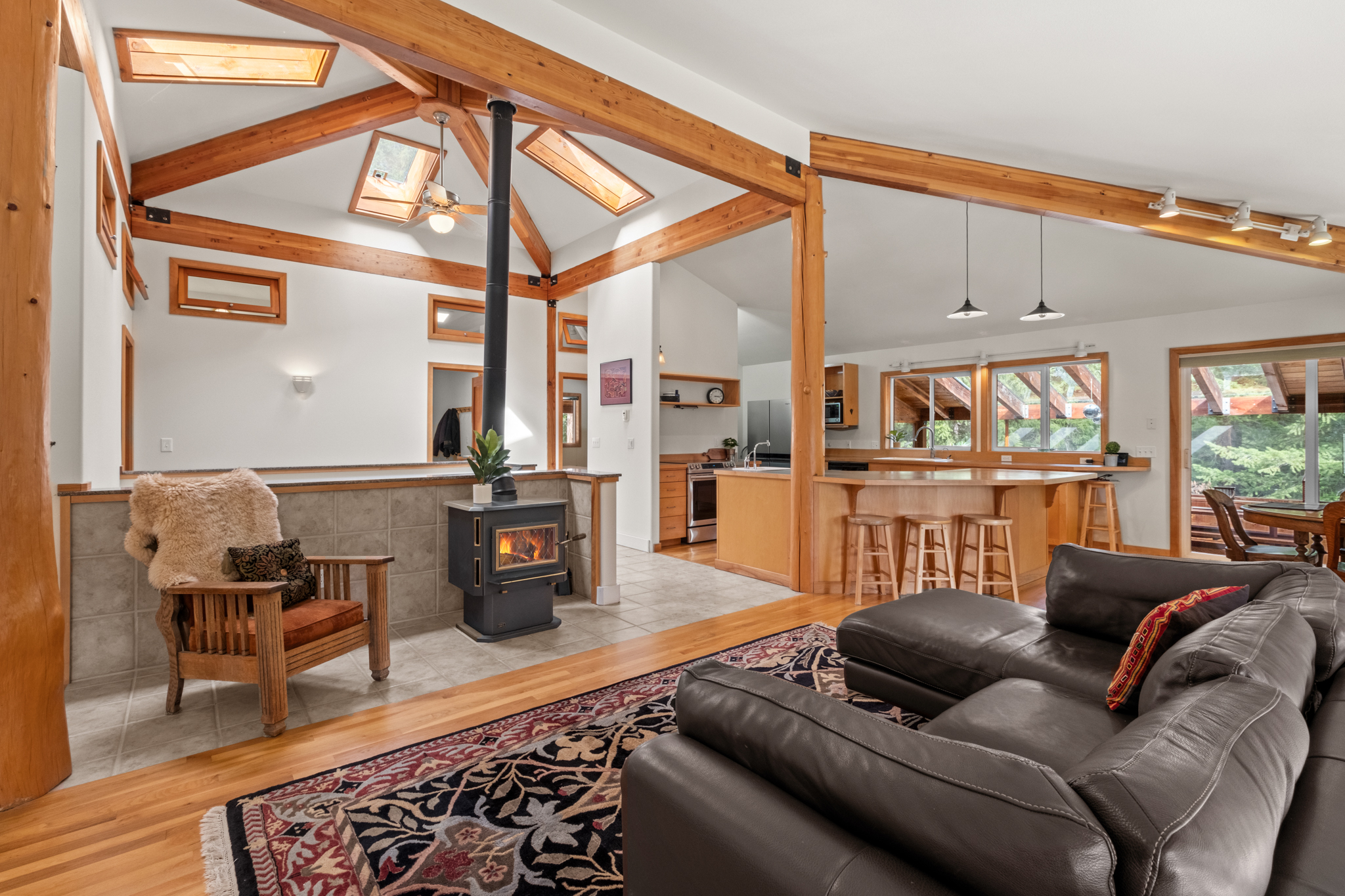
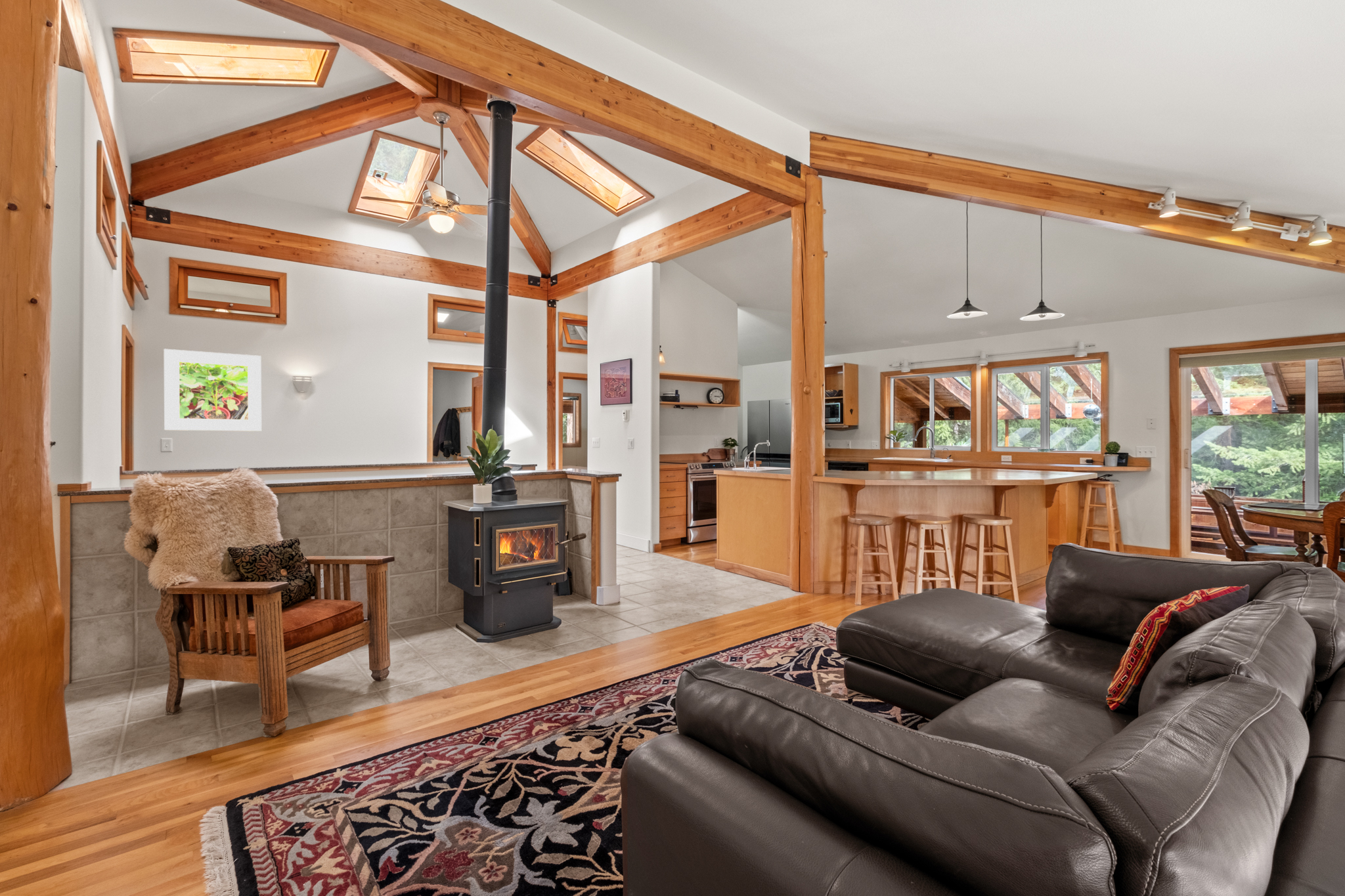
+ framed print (214, 391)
